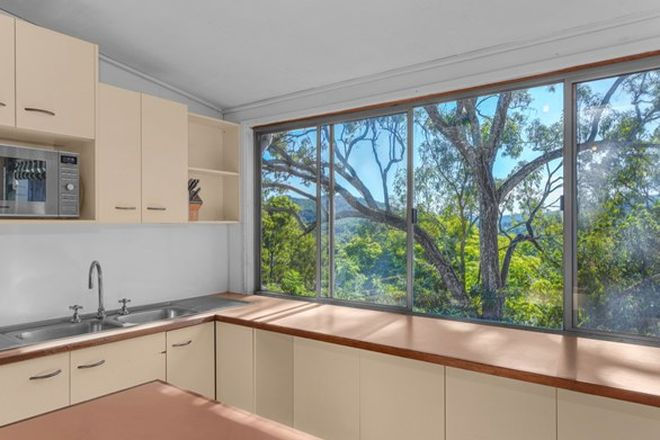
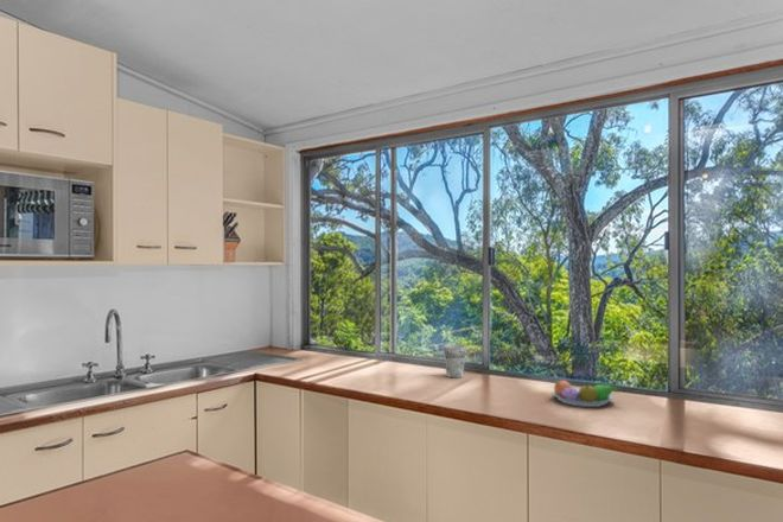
+ cup (454, 361)
+ fruit bowl (584, 389)
